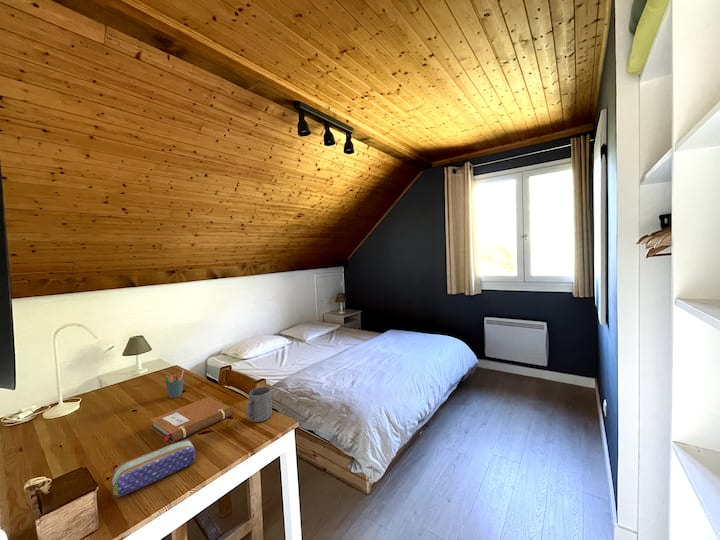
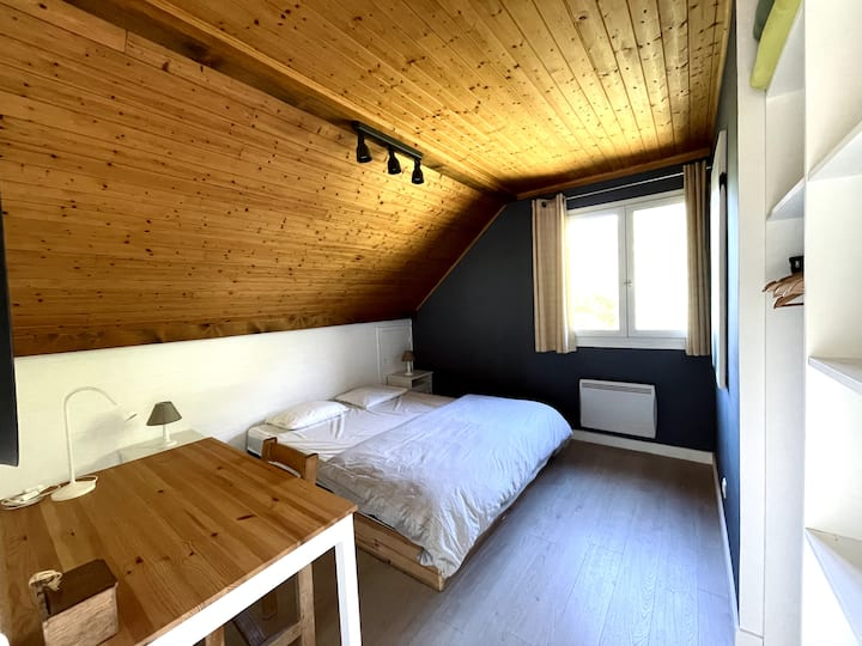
- pen holder (174, 383)
- mug (257, 405)
- notebook (191, 418)
- pencil case (155, 464)
